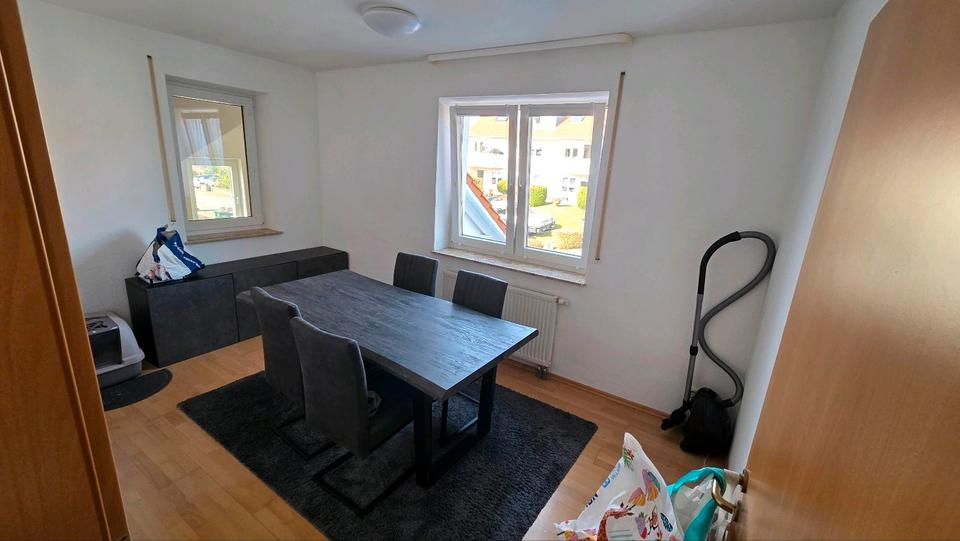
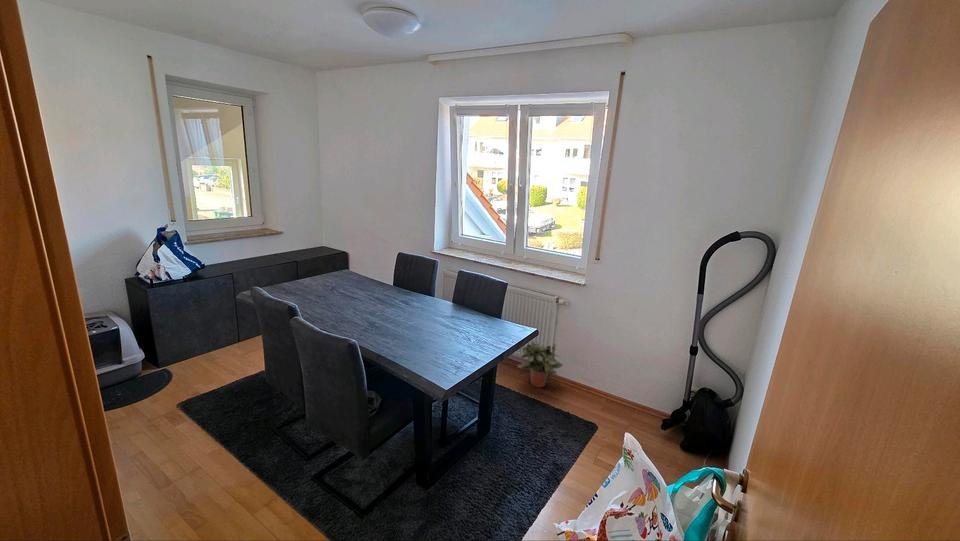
+ potted plant (540, 363)
